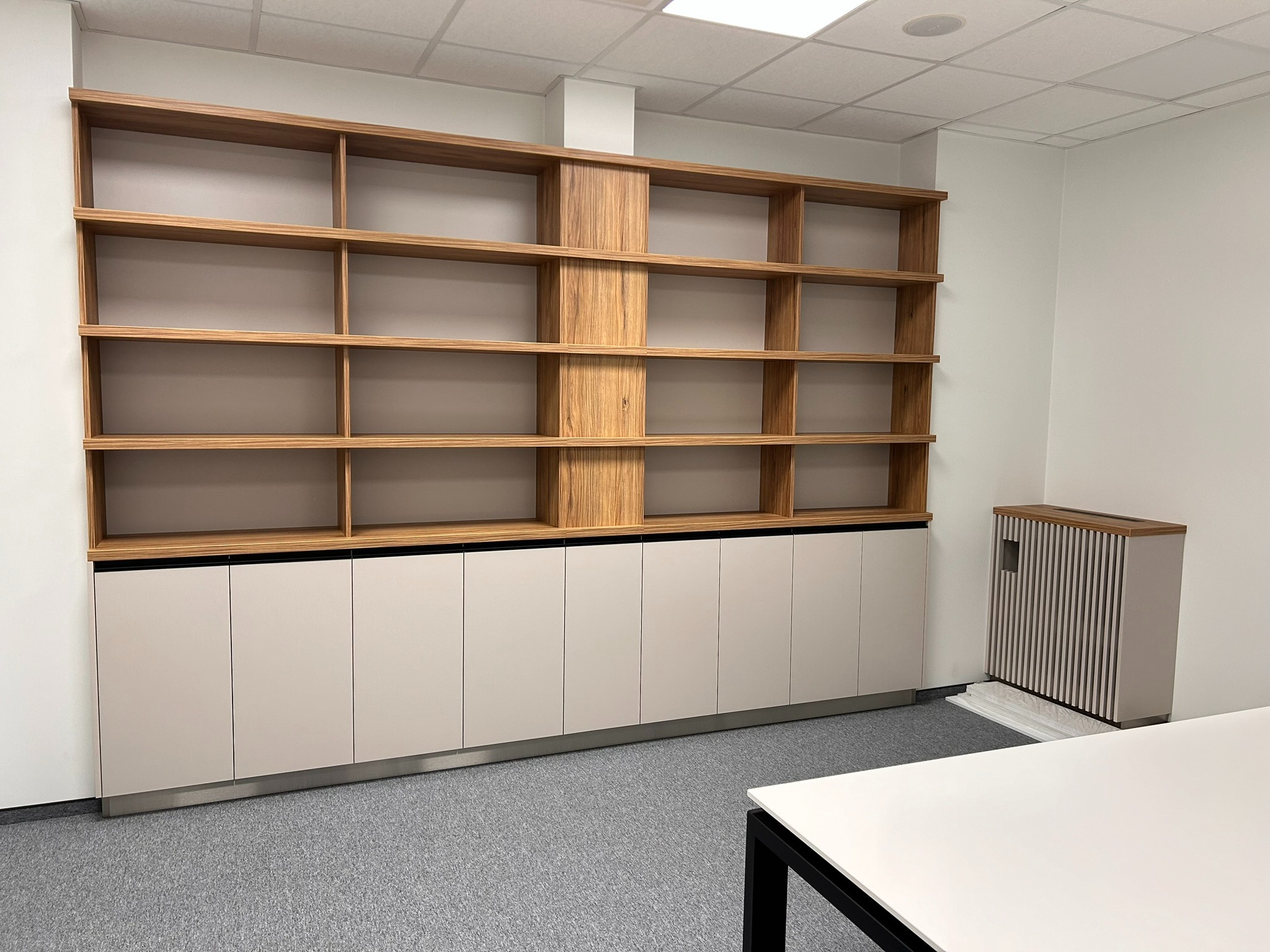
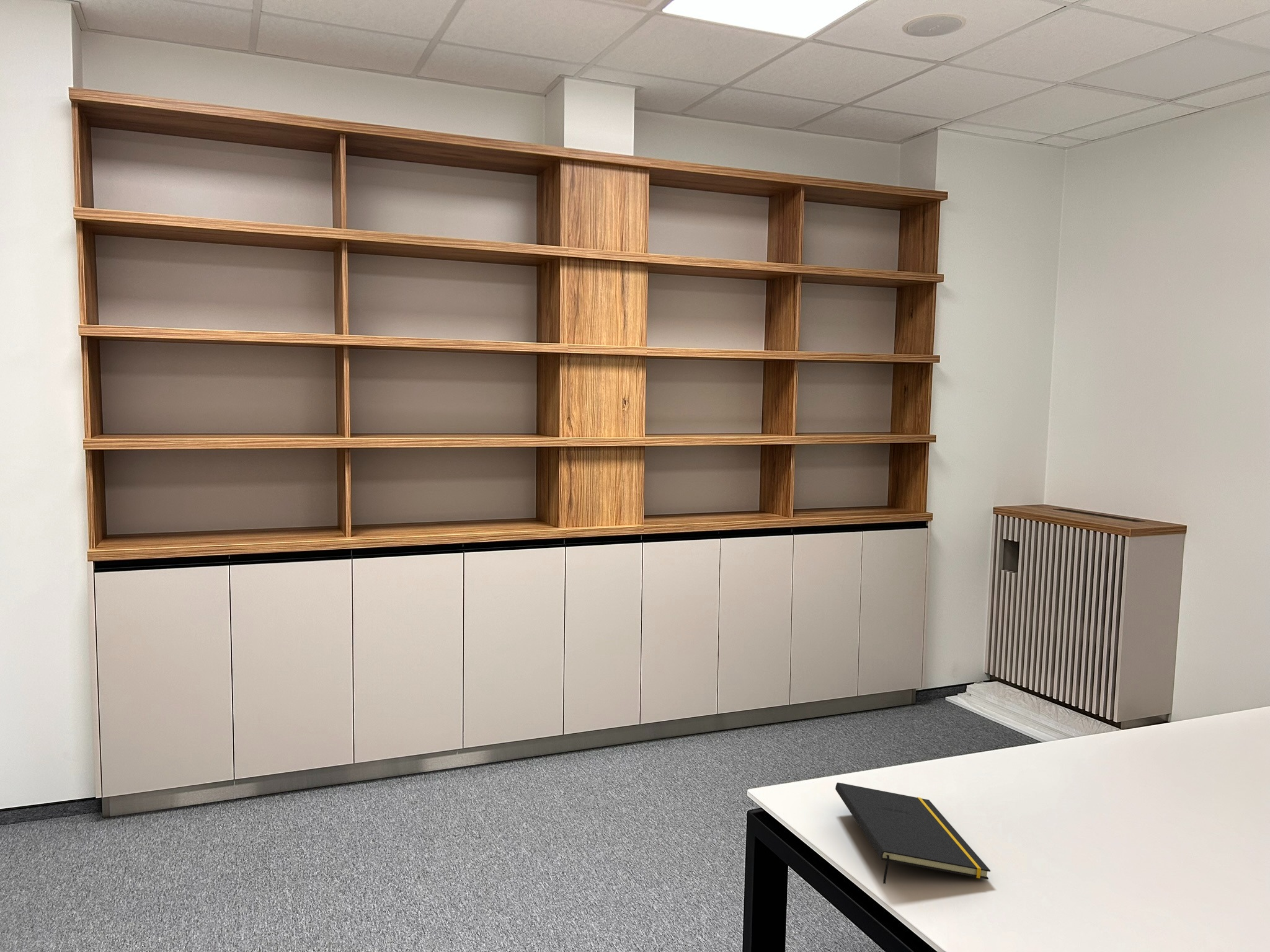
+ notepad (907, 827)
